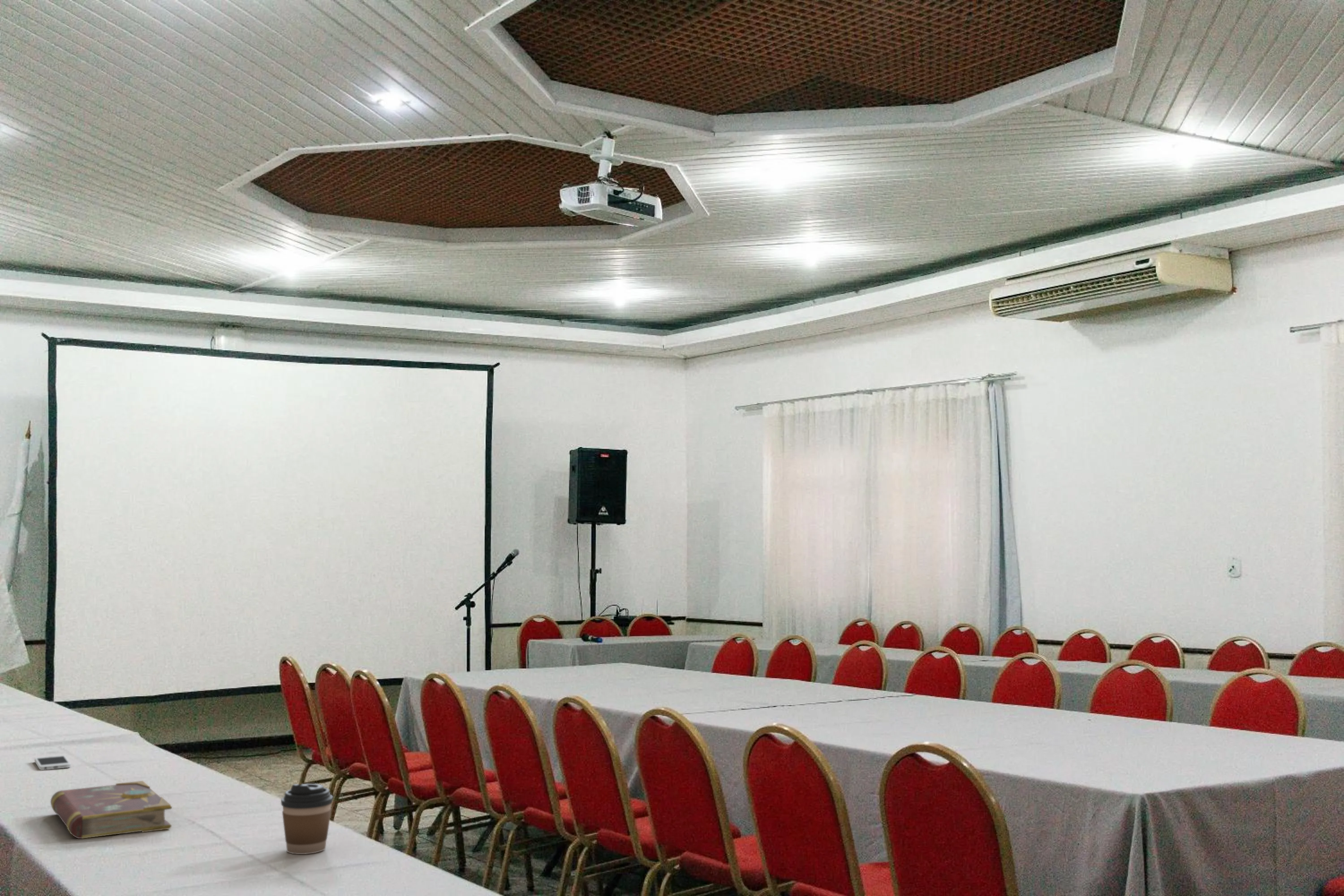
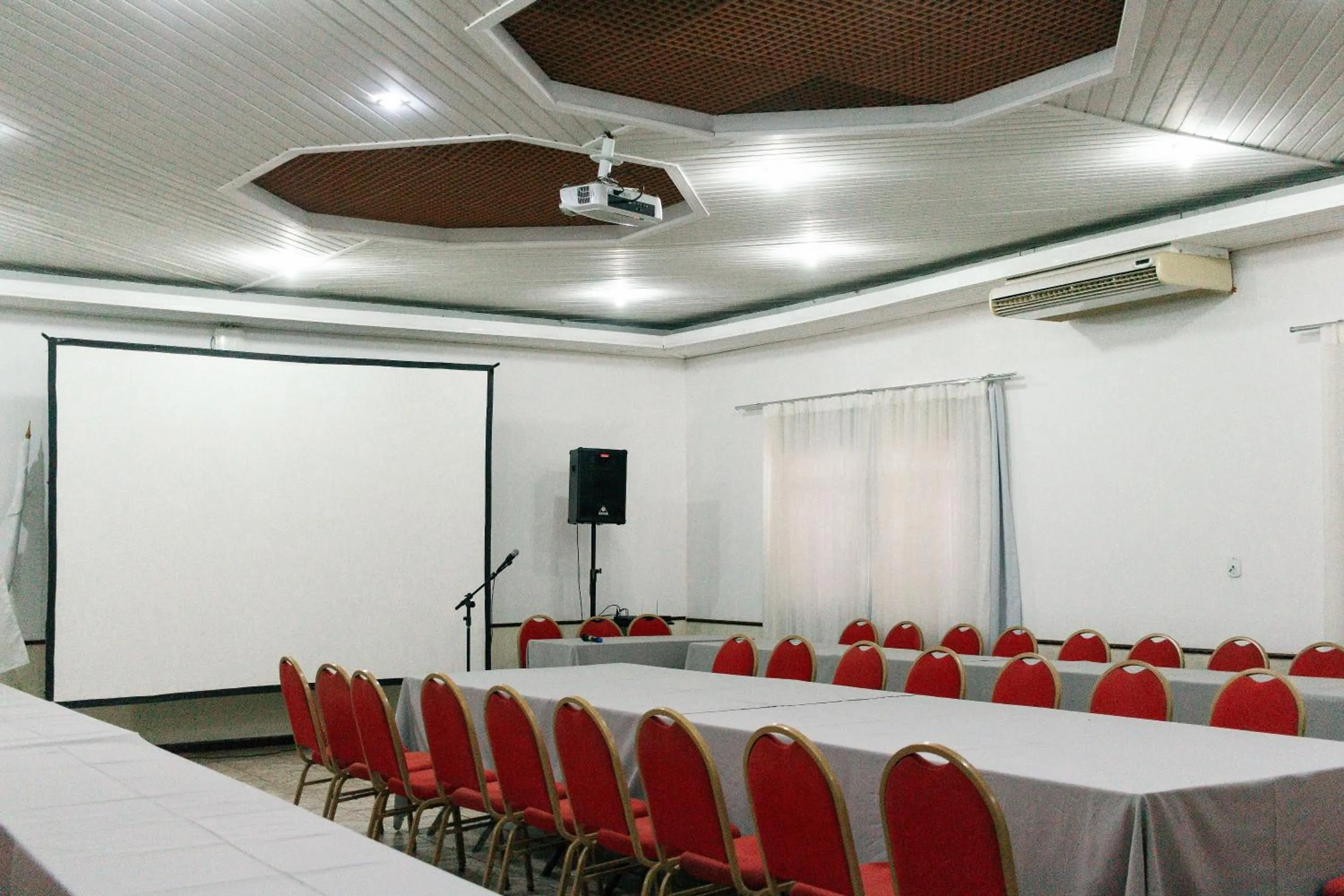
- book (109, 808)
- smartphone (52, 762)
- coffee cup (306, 816)
